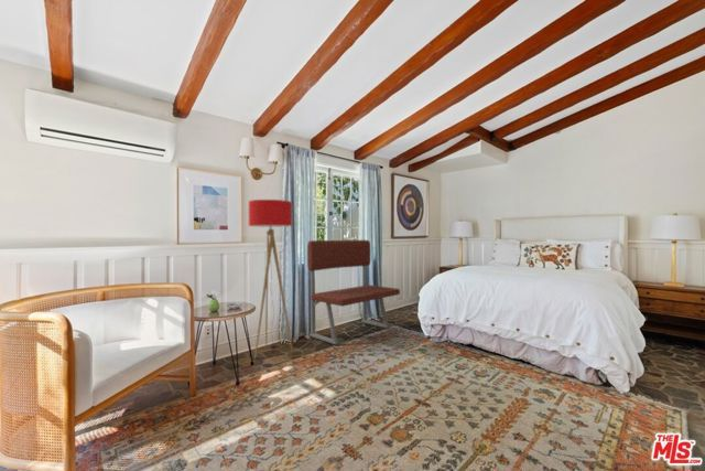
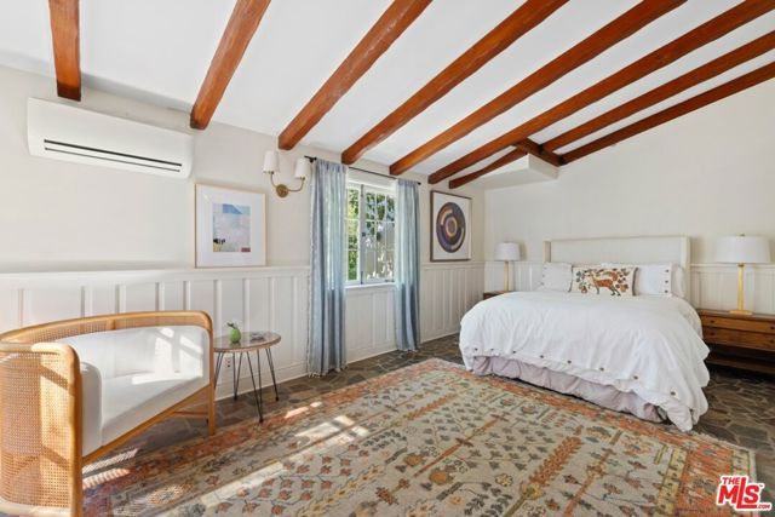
- bench (354, 287)
- floor lamp (271, 276)
